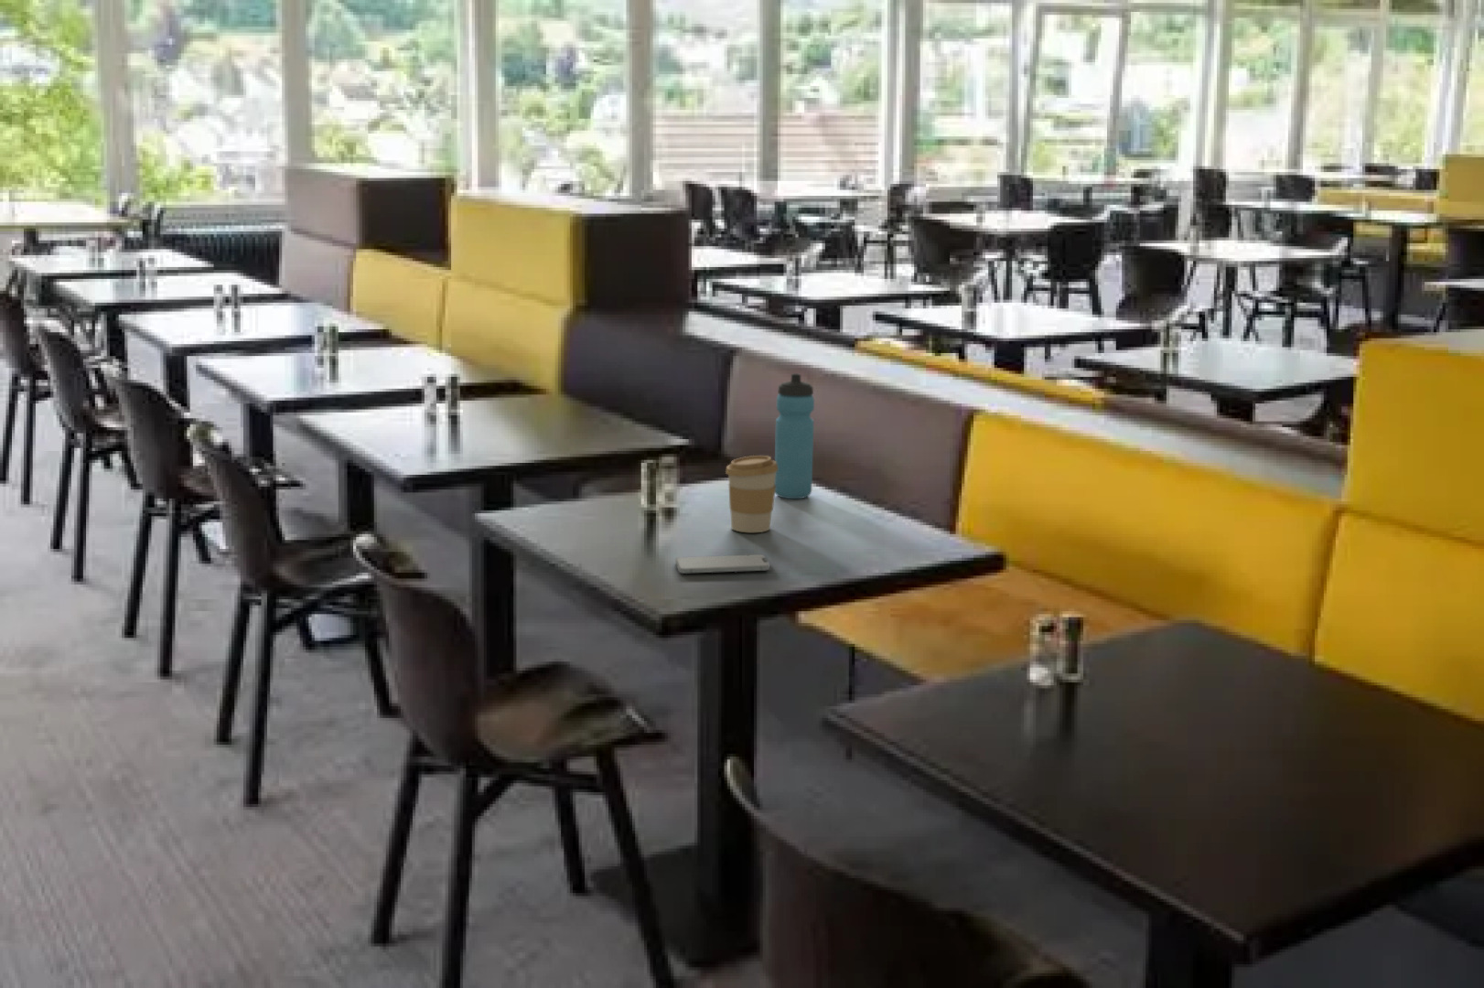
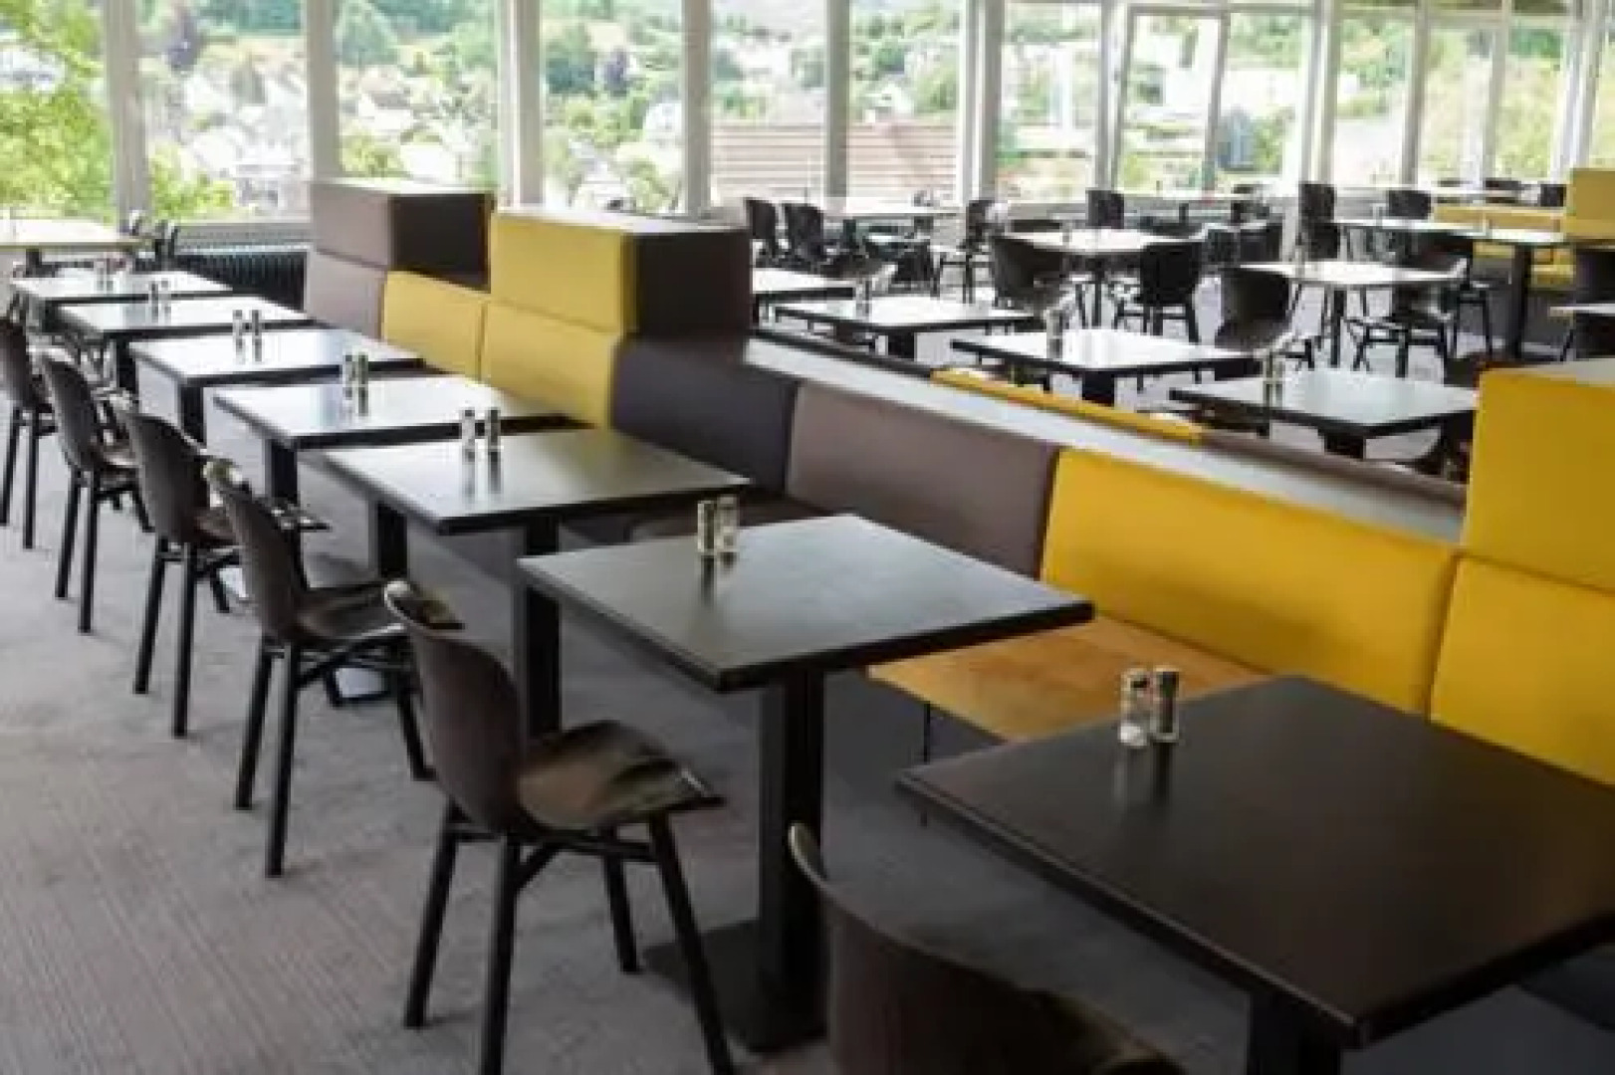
- smartphone (722, 563)
- water bottle (794, 434)
- coffee cup (751, 492)
